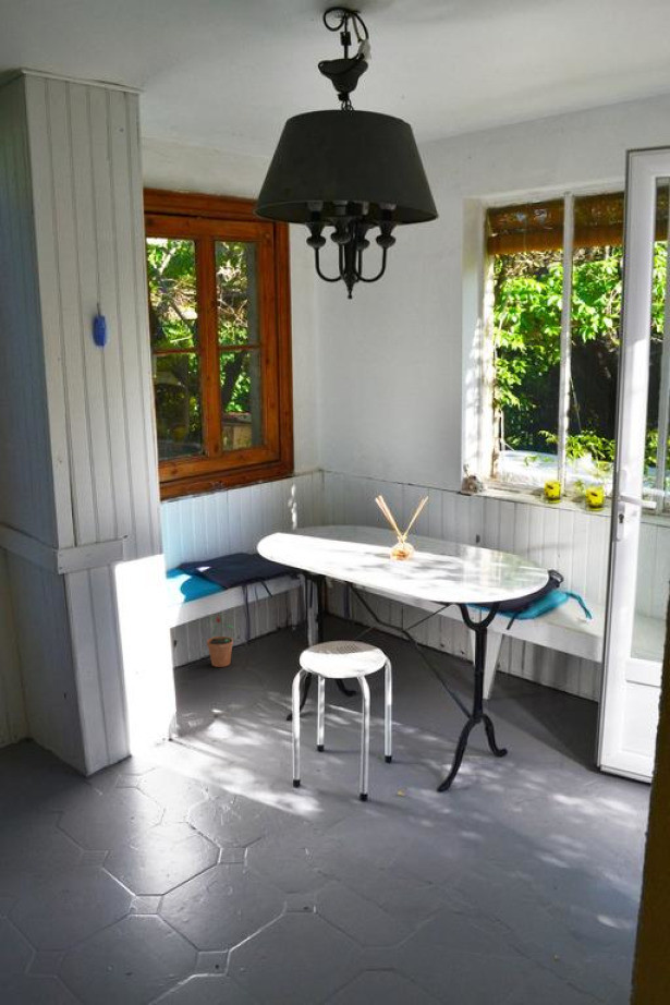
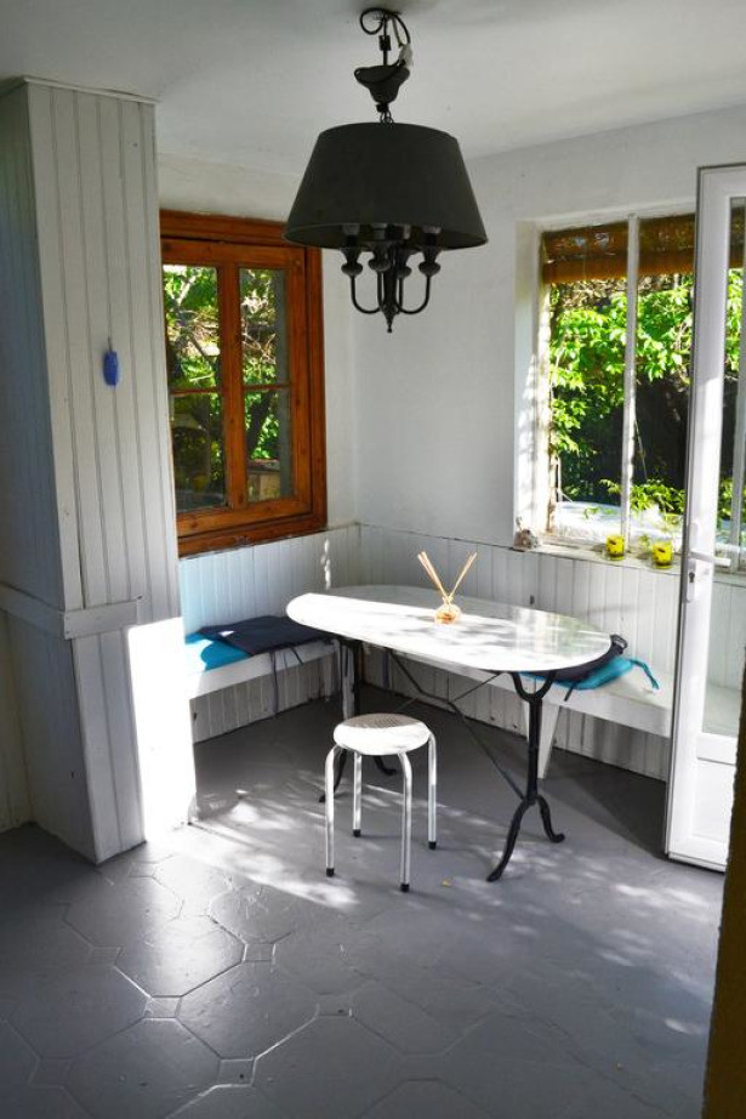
- potted plant (216, 628)
